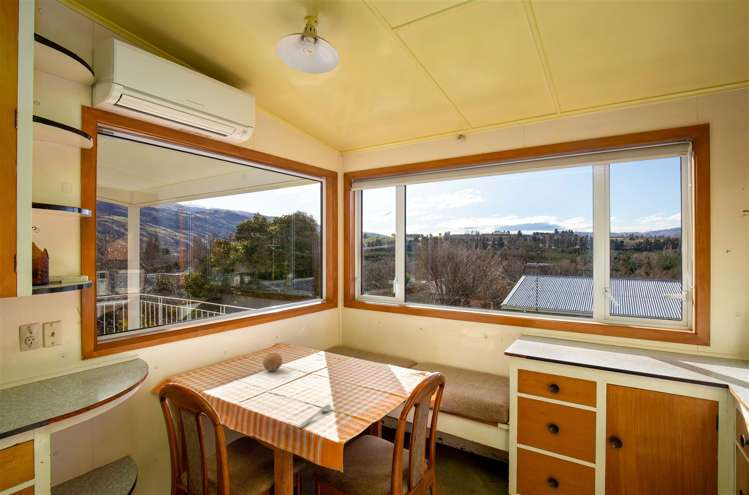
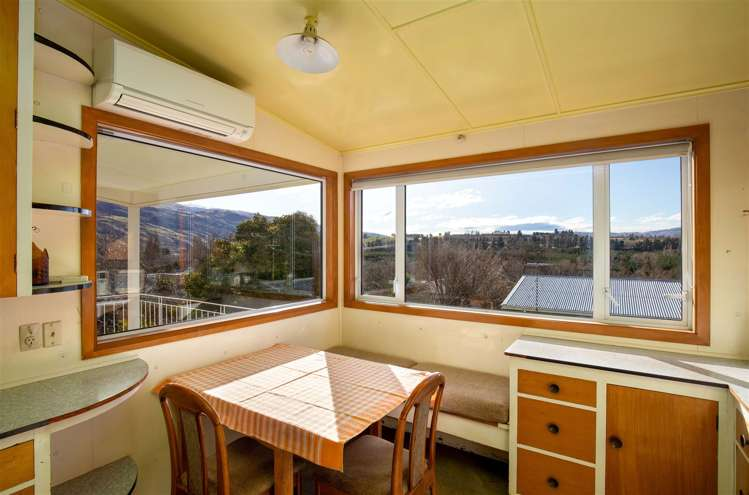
- fruit (272, 361)
- spoon (315, 415)
